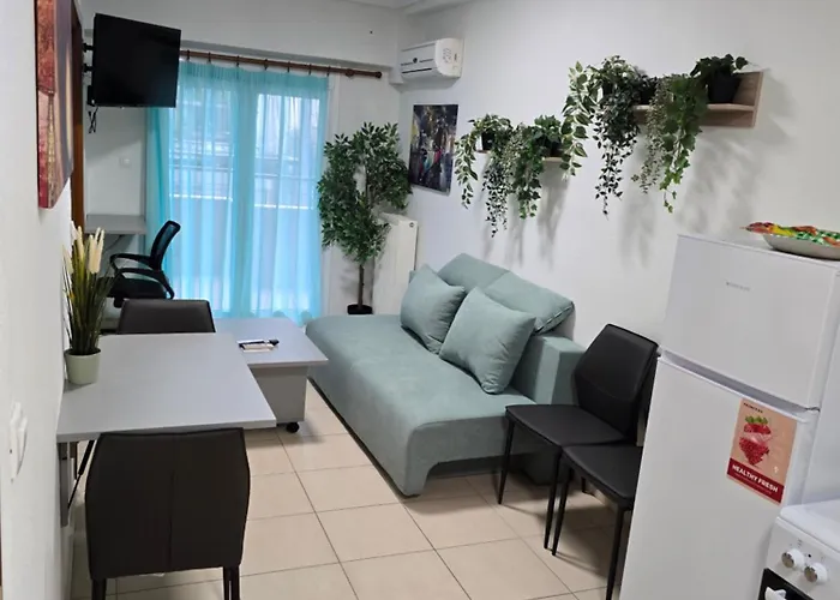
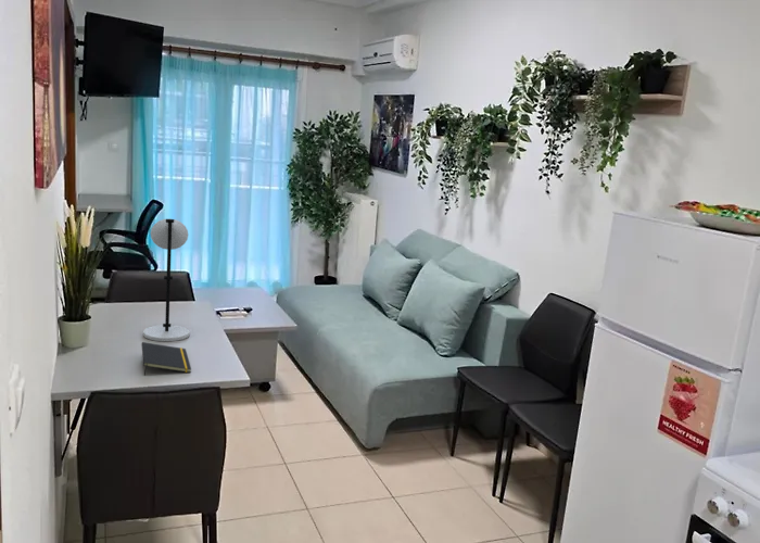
+ notepad (165, 356)
+ desk lamp (168, 277)
